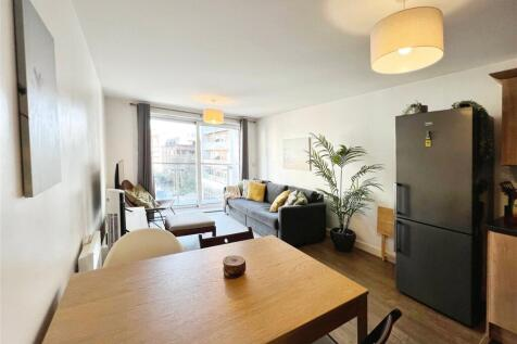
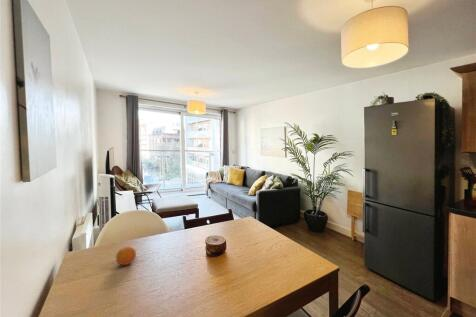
+ fruit (126, 255)
